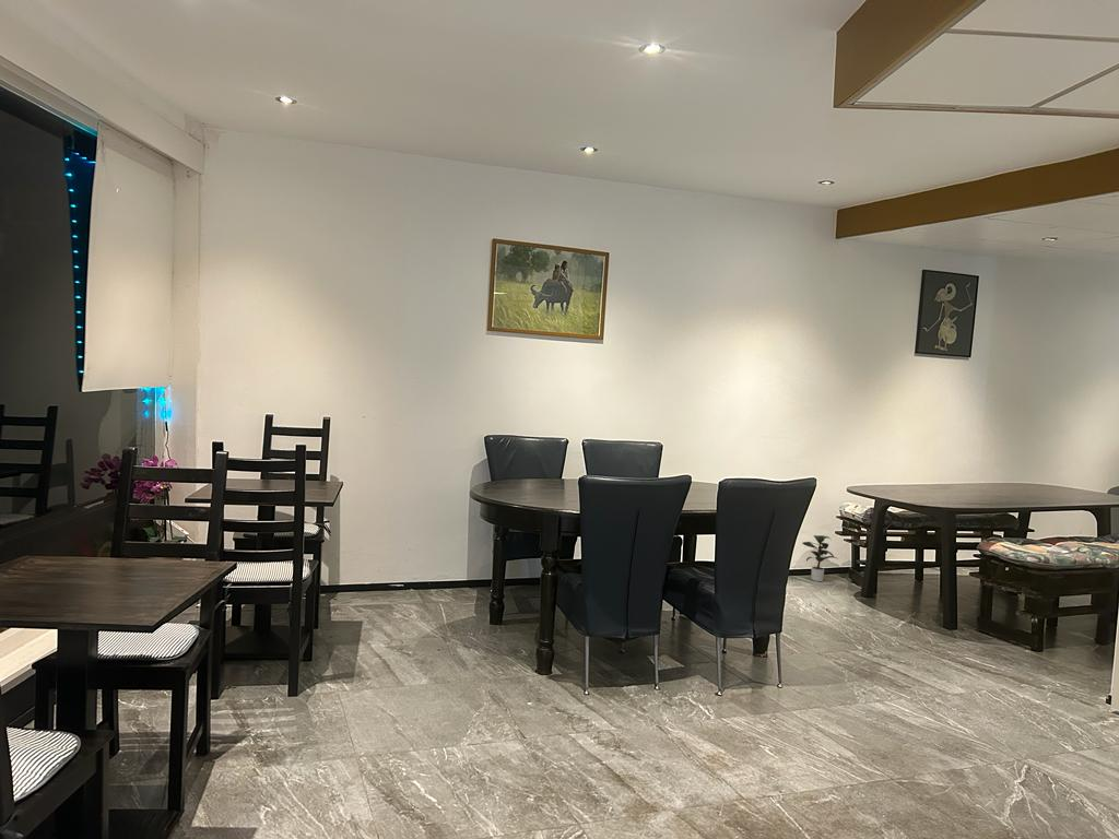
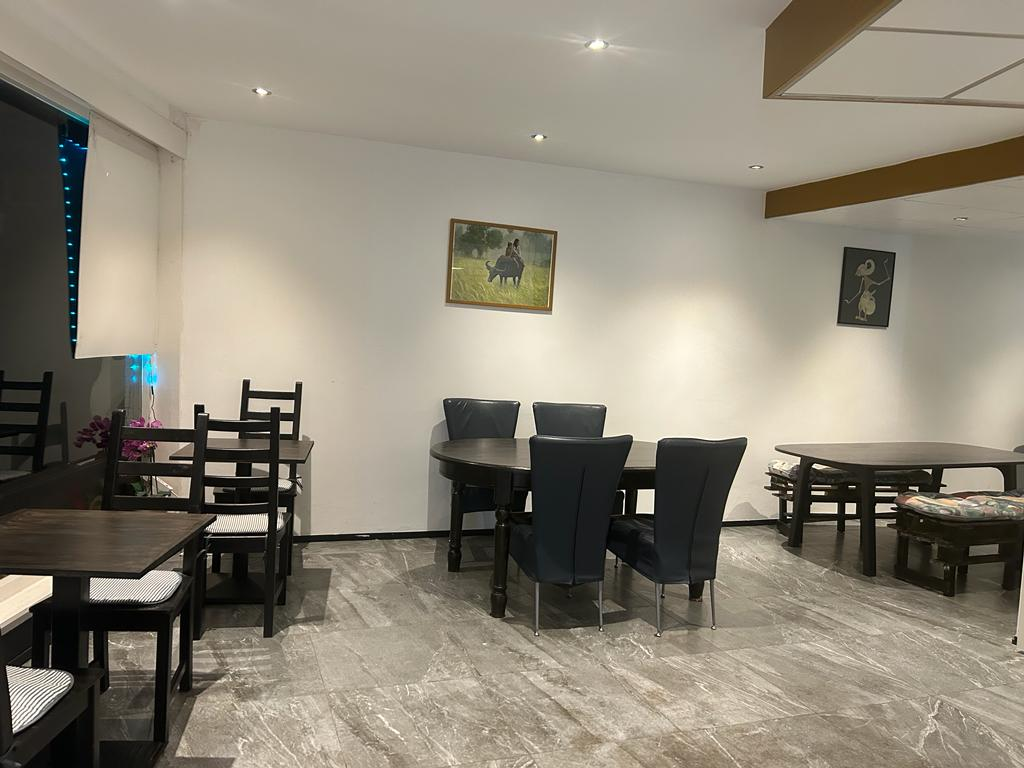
- potted plant (820, 556)
